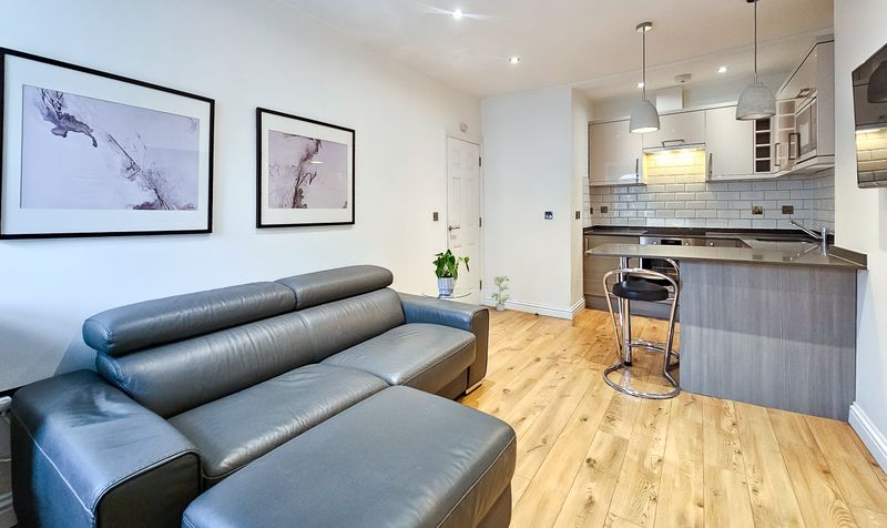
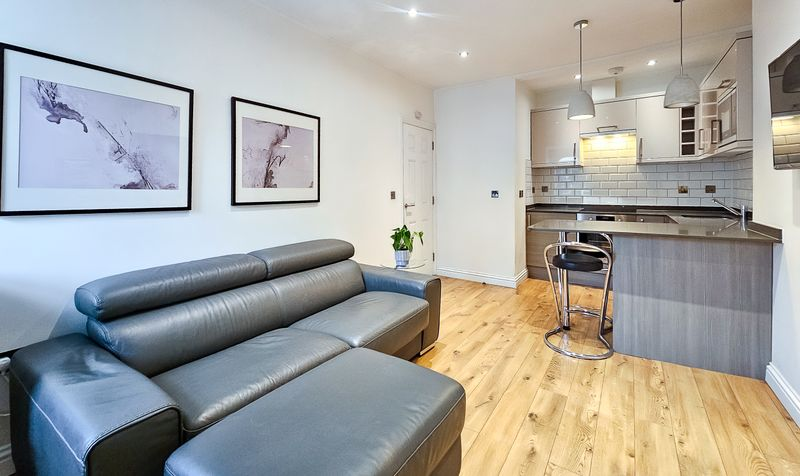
- potted plant (502, 290)
